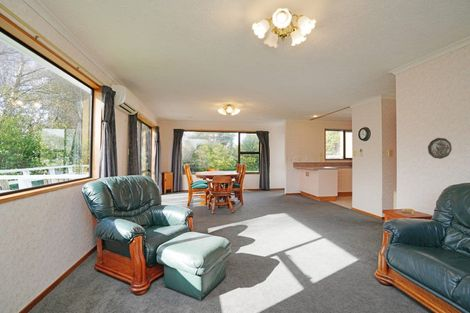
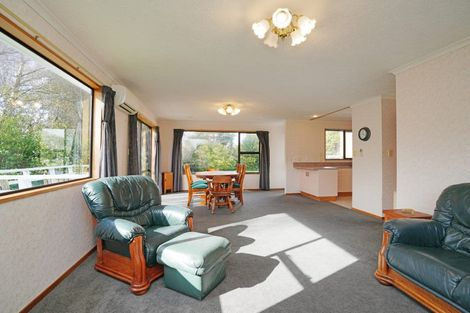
- decorative plate (439, 148)
